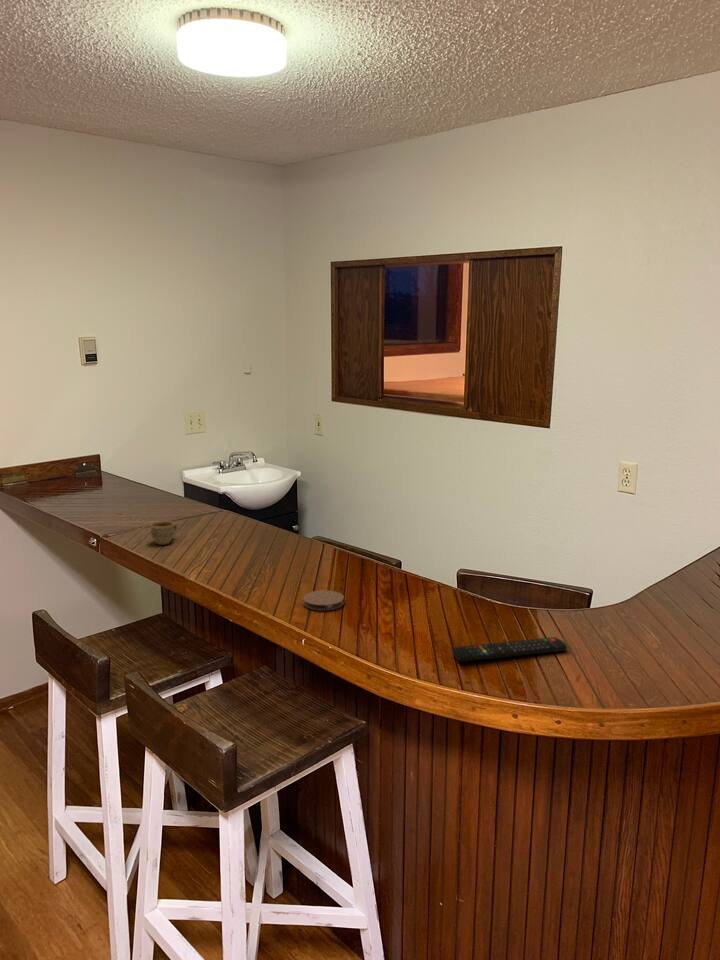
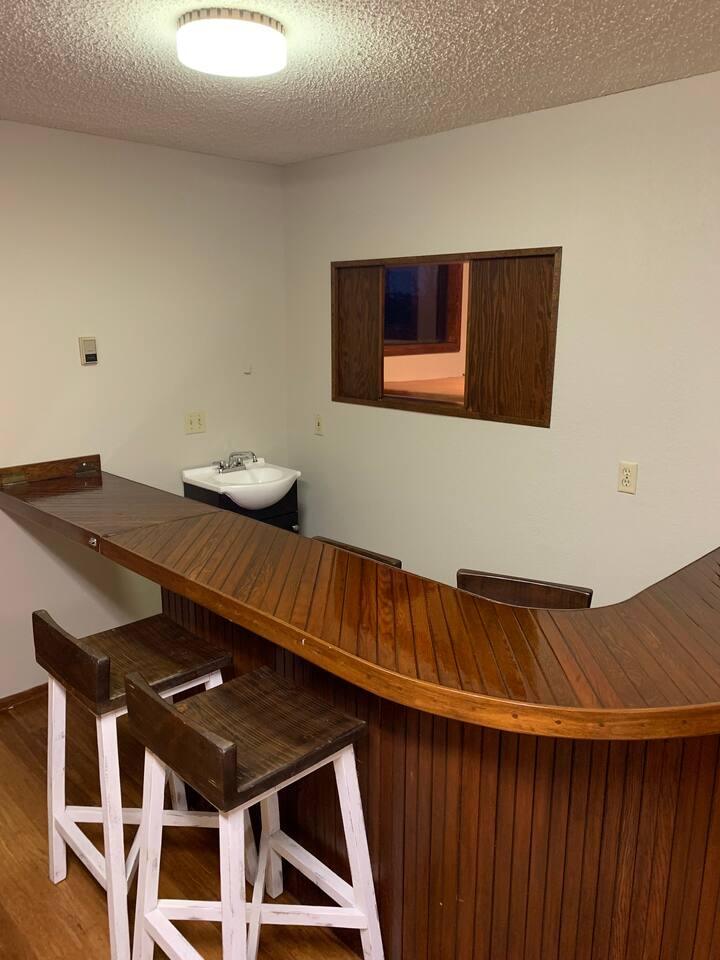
- cup (166, 532)
- remote control (510, 650)
- coaster (323, 600)
